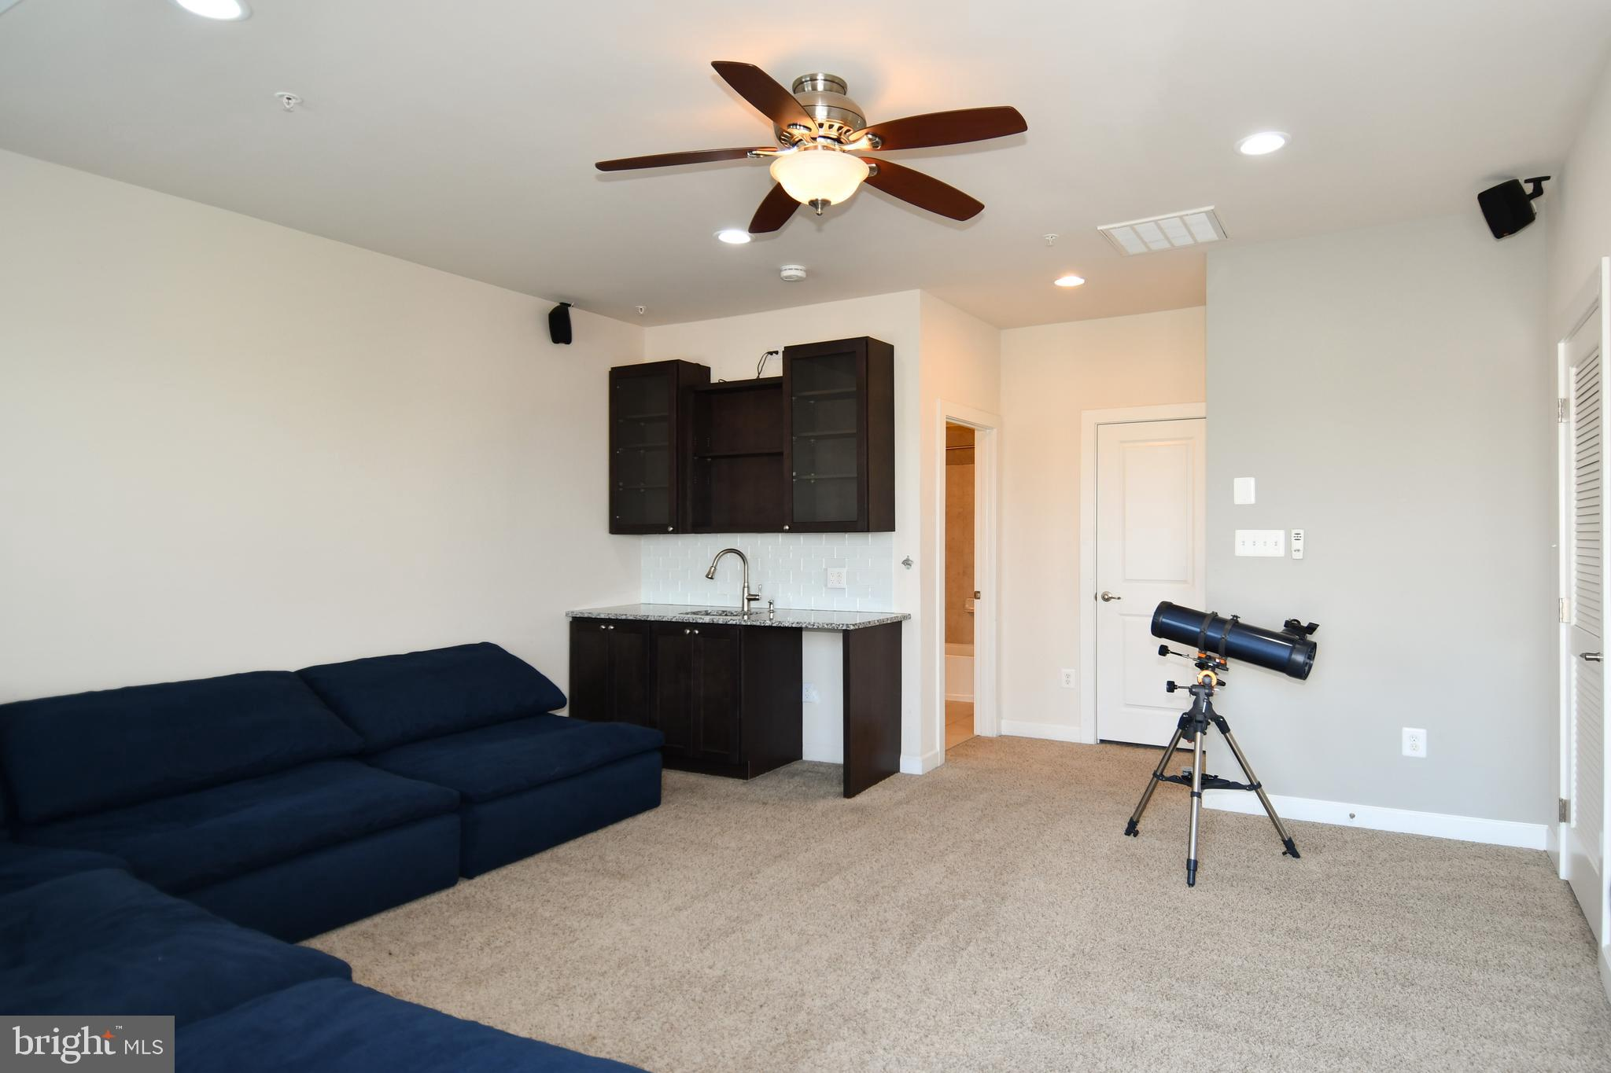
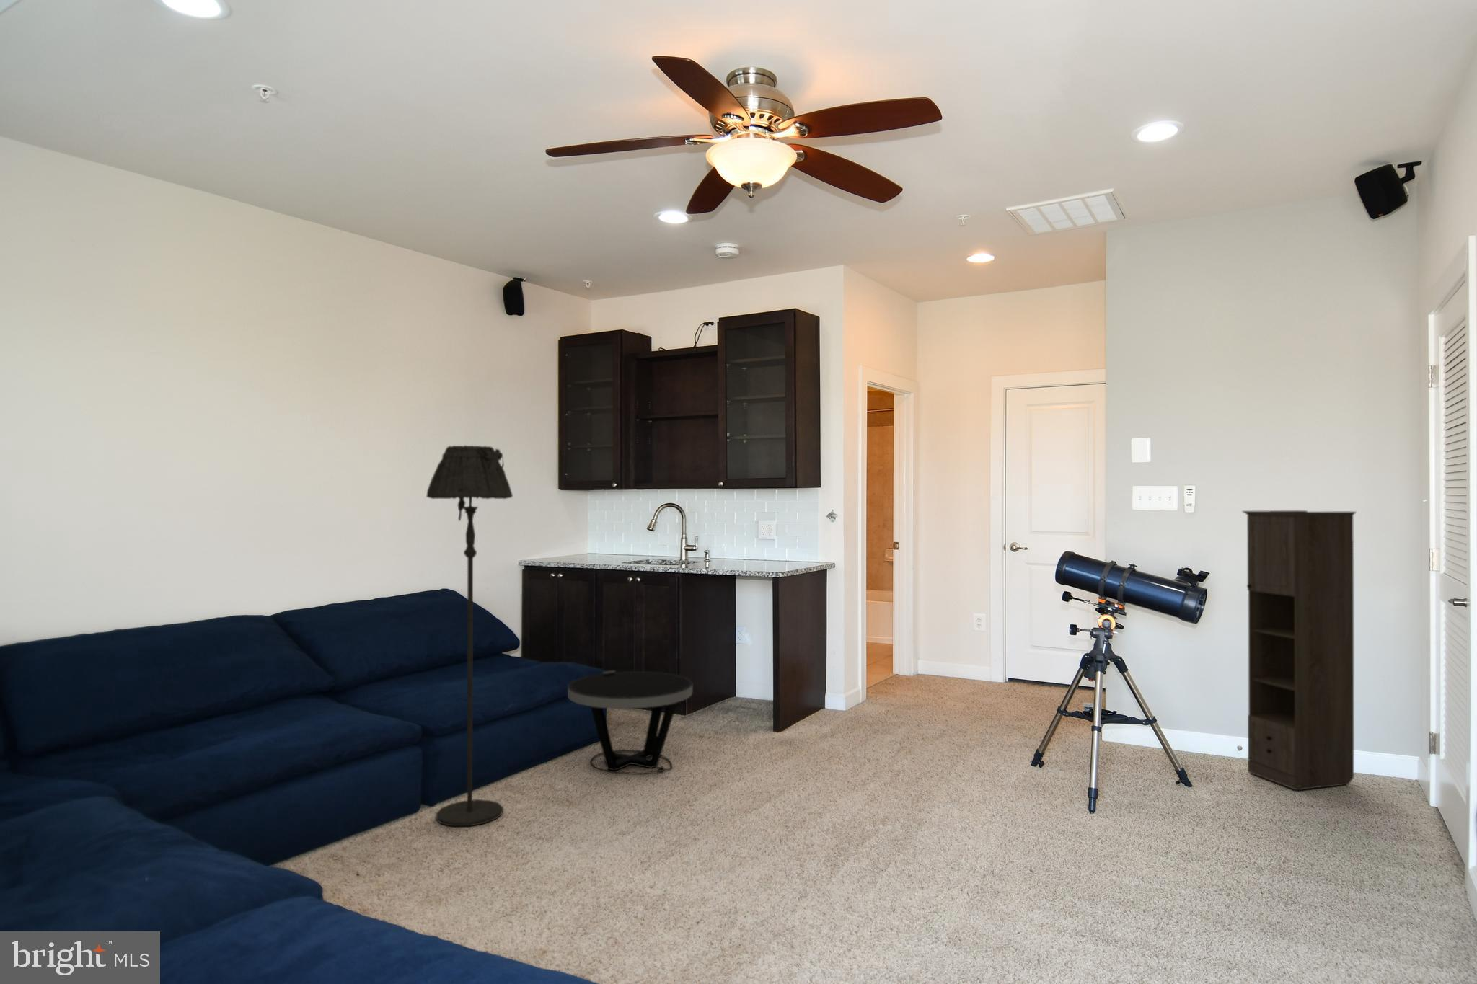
+ floor lamp (470, 630)
+ storage cabinet (1298, 645)
+ side table (630, 708)
